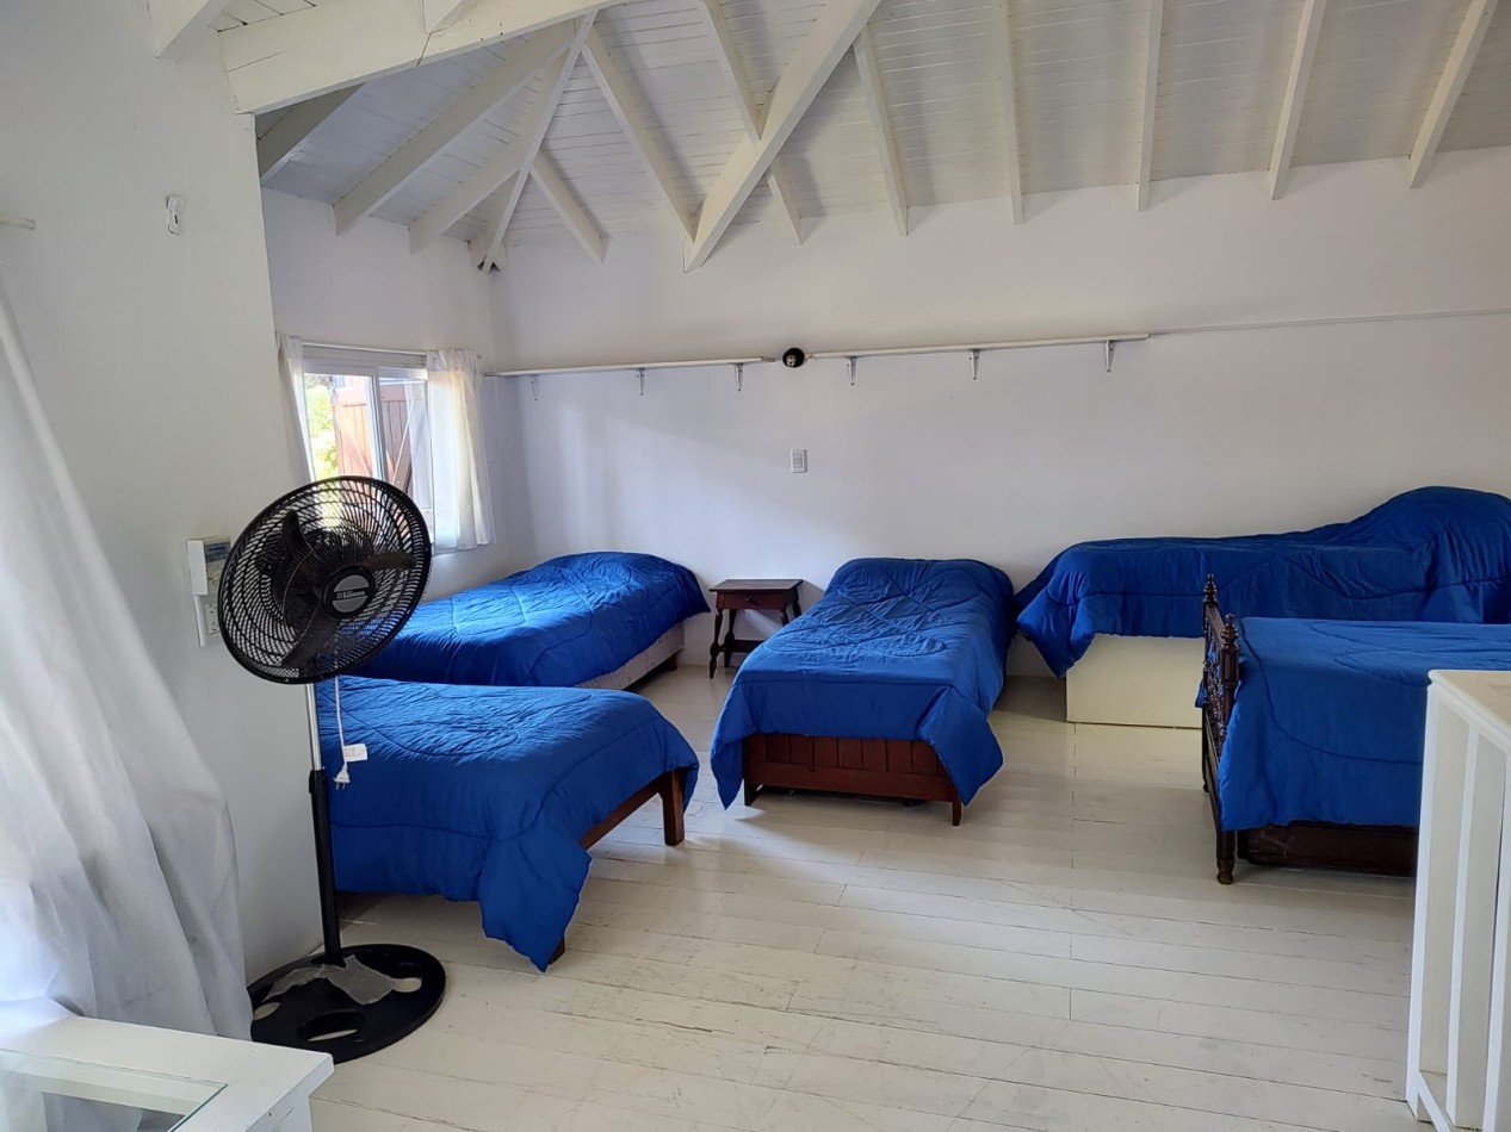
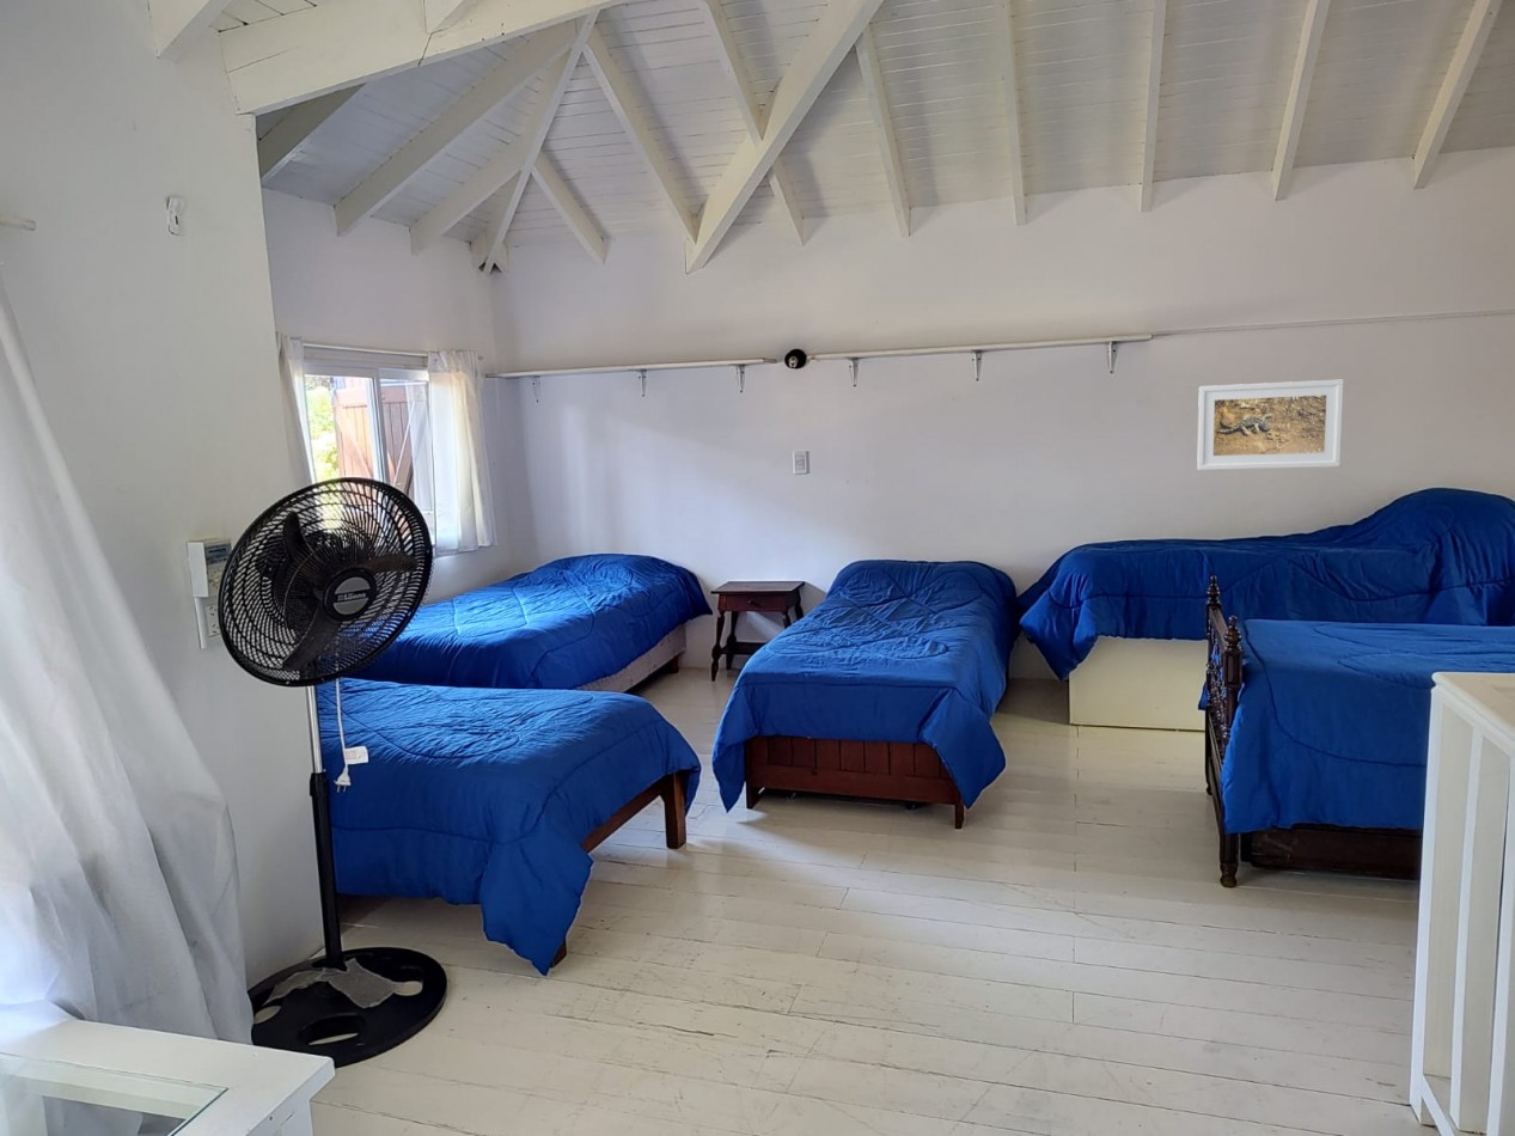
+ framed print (1267, 426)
